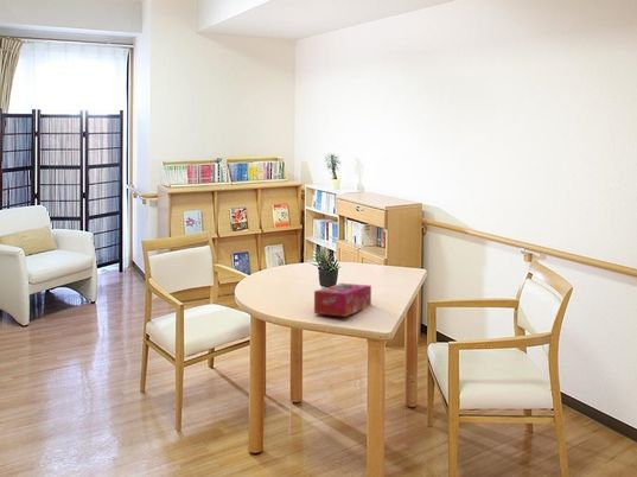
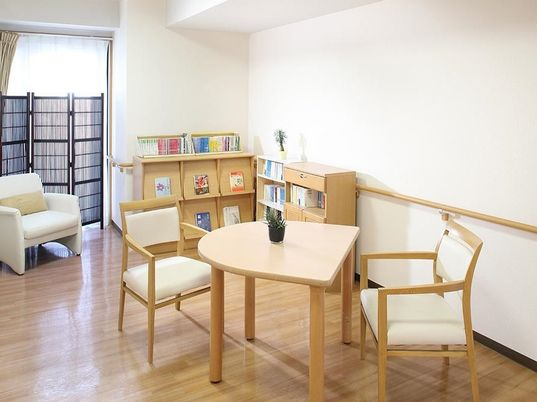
- tissue box (343, 299)
